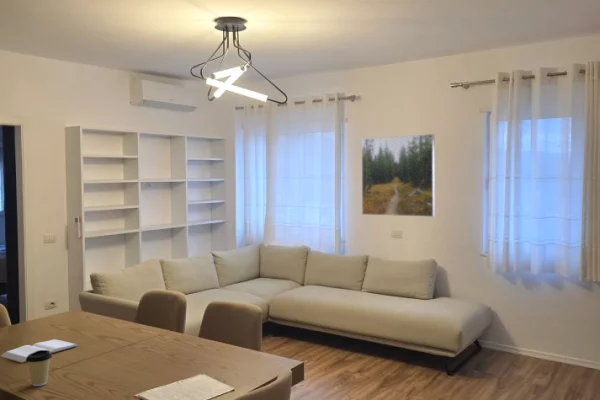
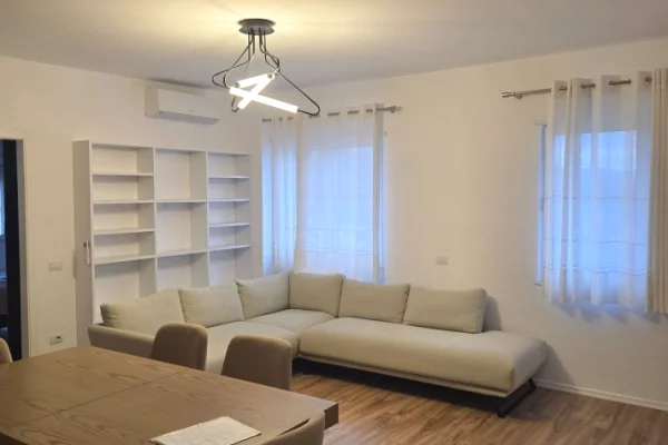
- coffee cup (39, 368)
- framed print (396, 176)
- book (40, 348)
